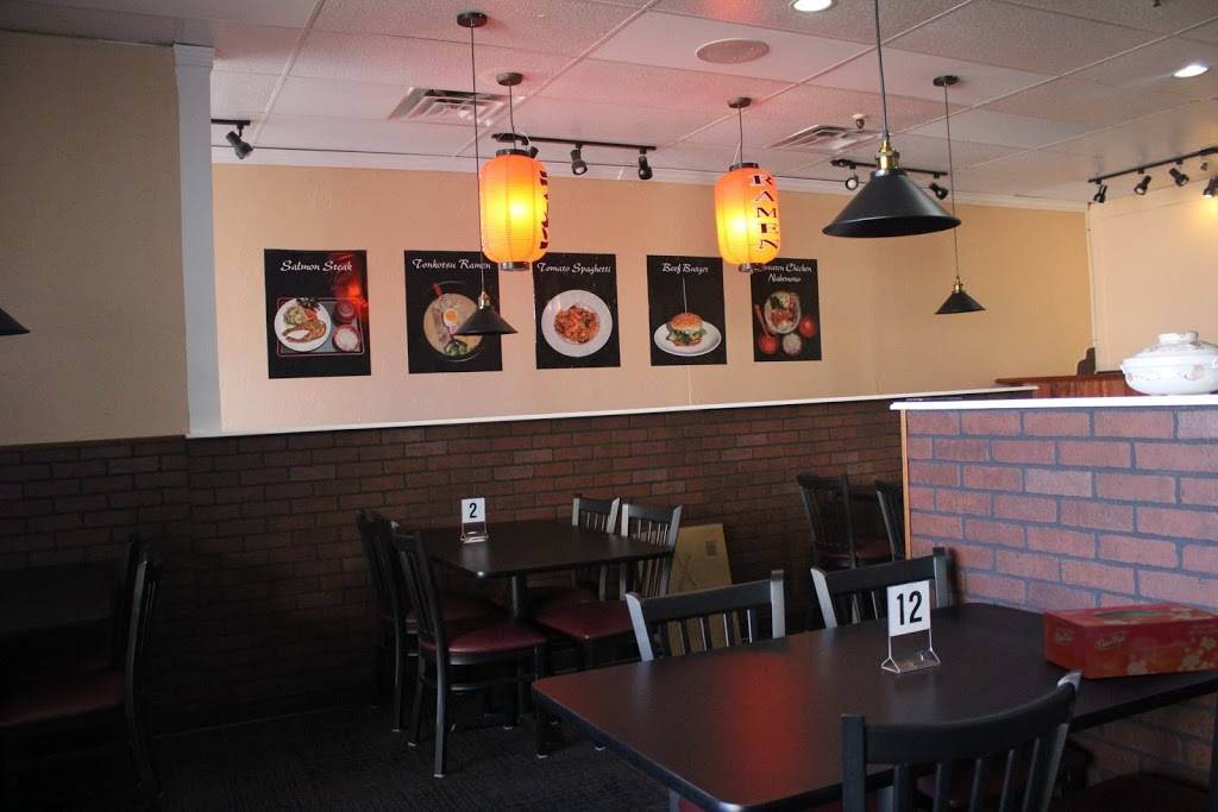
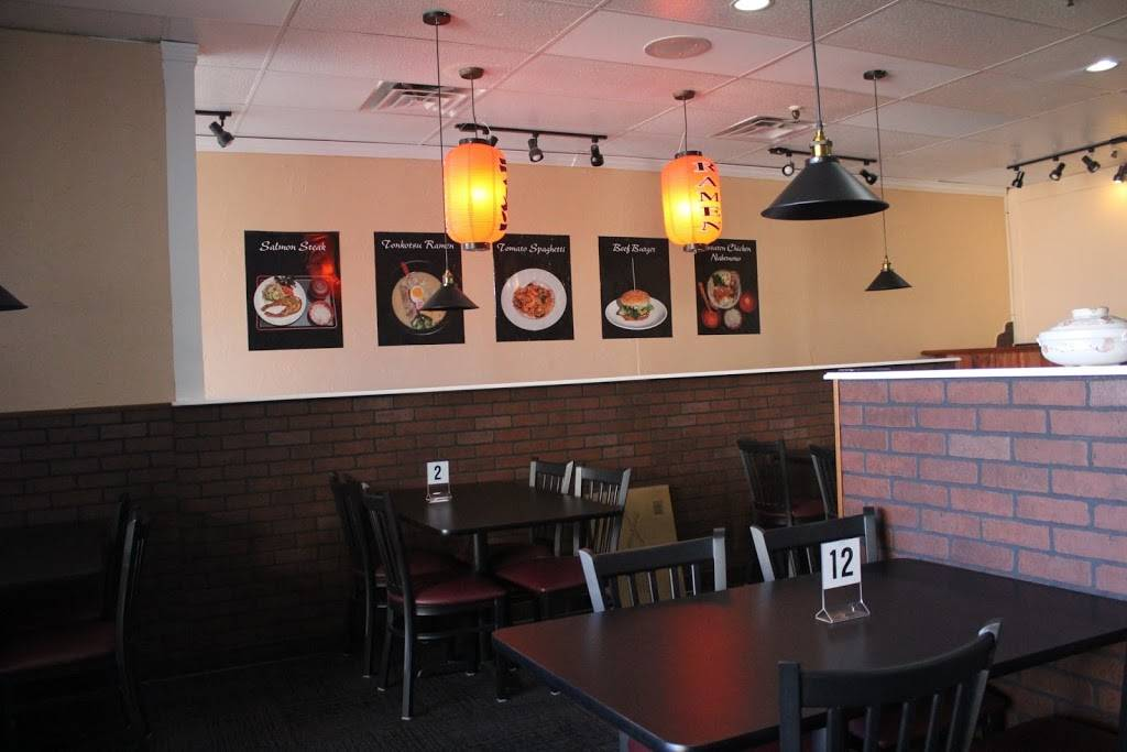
- tissue box (1132, 638)
